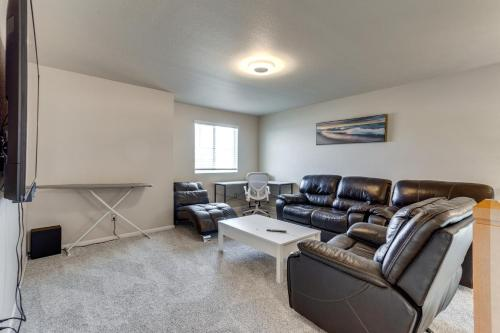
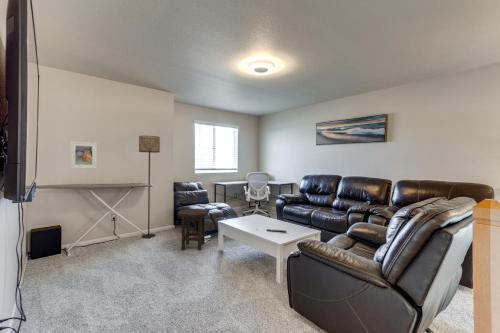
+ stool (193, 233)
+ floor lamp (149, 187)
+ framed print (83, 155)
